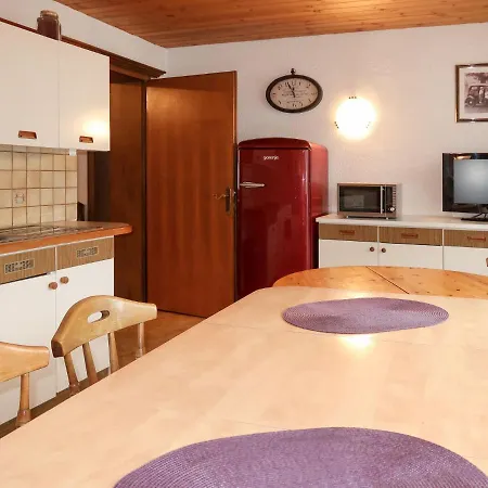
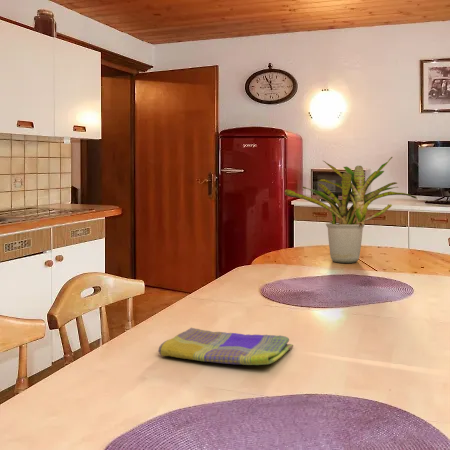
+ dish towel (225, 345)
+ potted plant (351, 210)
